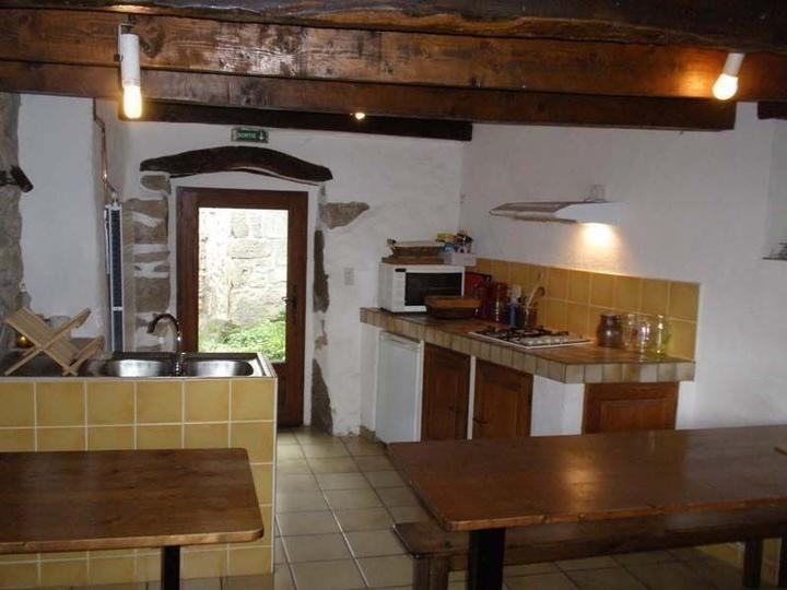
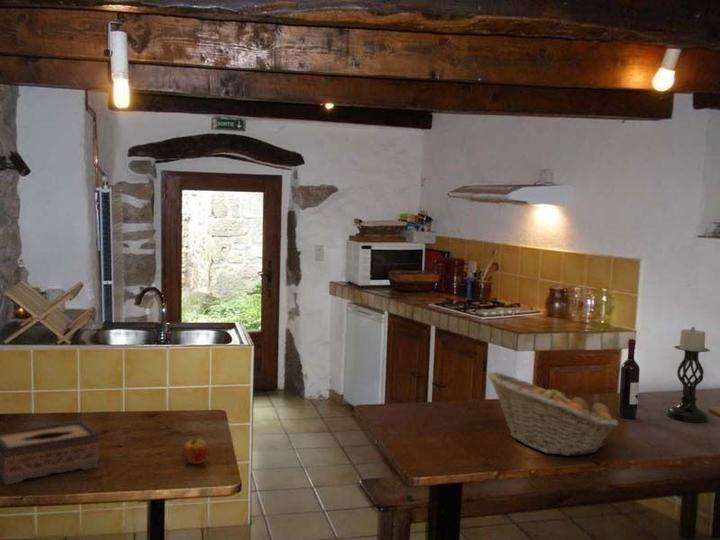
+ wine bottle (629, 378)
+ fruit basket (549, 409)
+ candle holder (692, 372)
+ tissue box (45, 450)
+ apple (195, 449)
